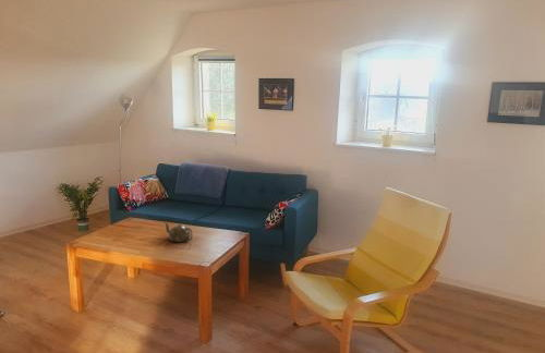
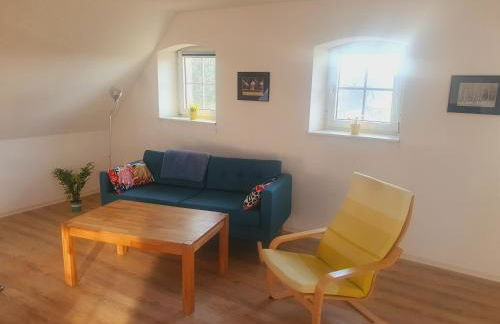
- teapot (178, 231)
